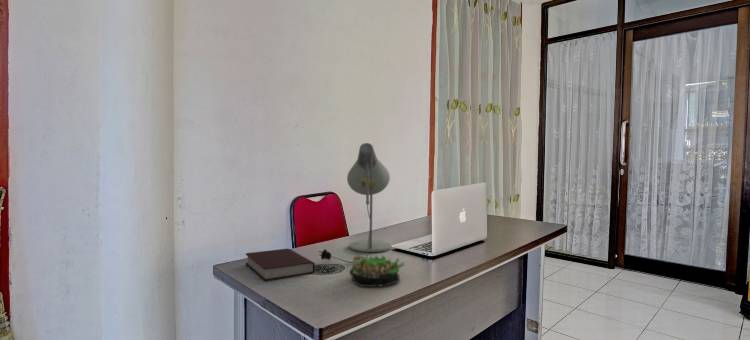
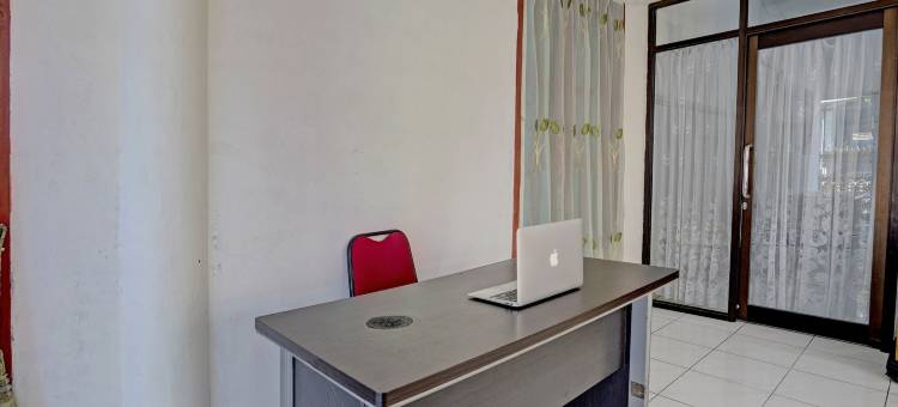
- succulent plant (376, 268)
- desk lamp (357, 192)
- book (278, 262)
